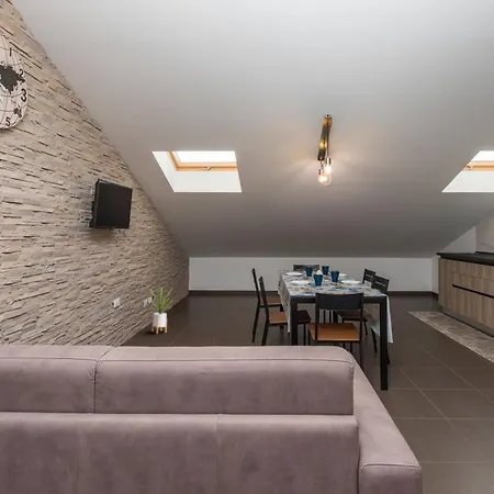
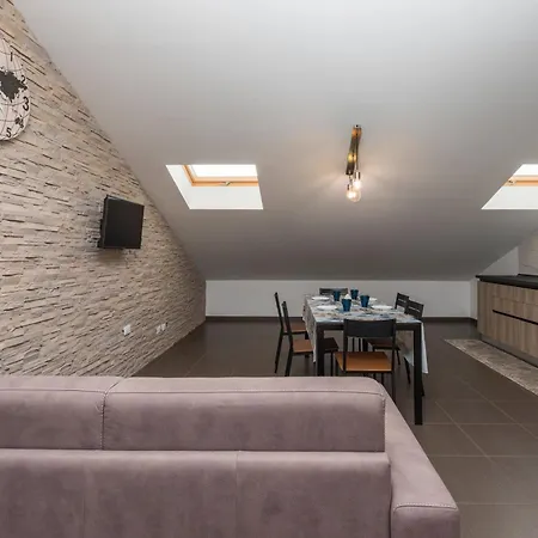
- house plant (159, 307)
